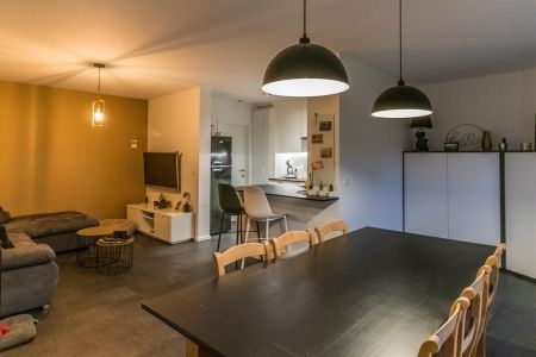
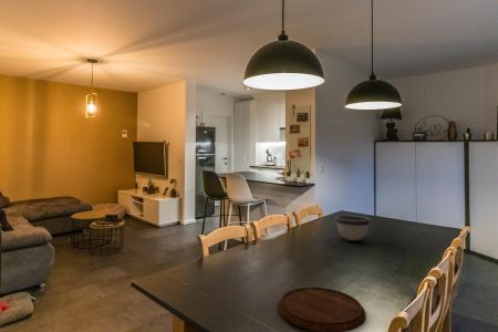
+ cutting board (320, 305)
+ bowl (352, 228)
